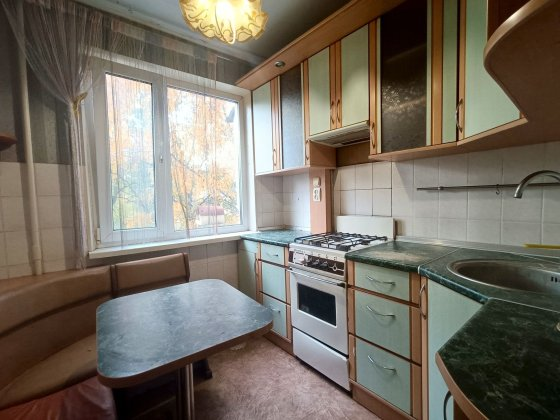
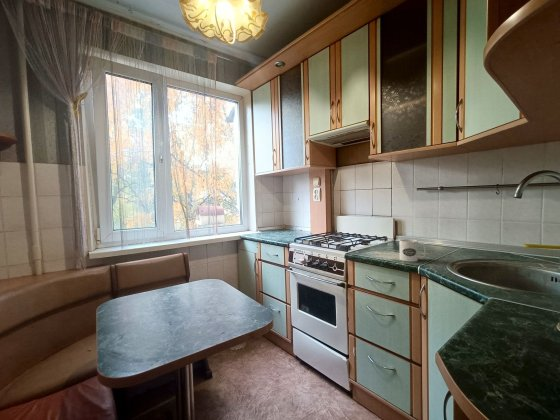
+ mug (412, 250)
